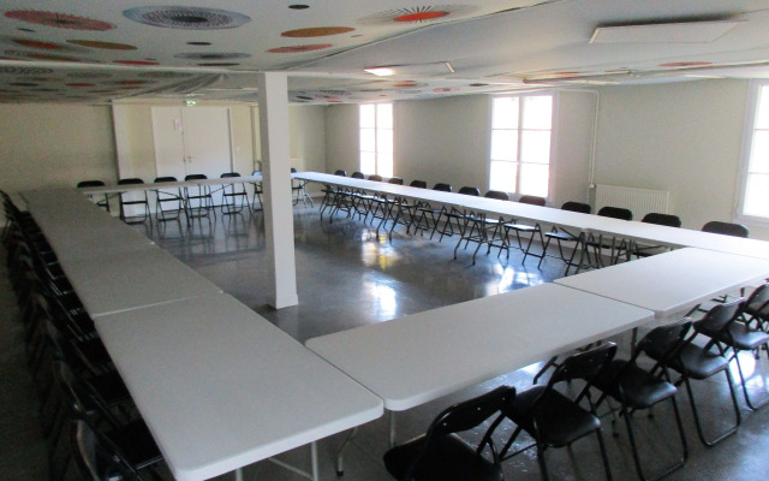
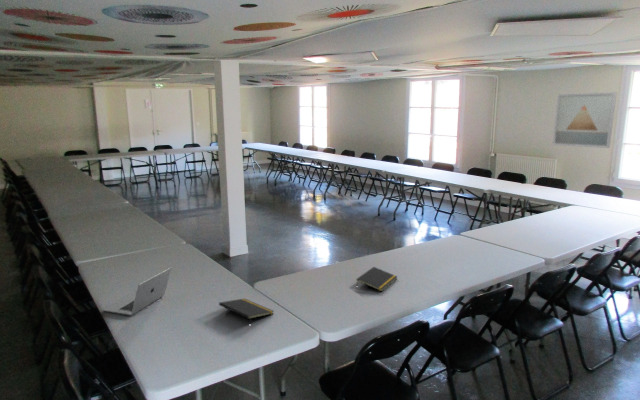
+ wall art (582, 120)
+ laptop (138, 288)
+ notepad (246, 308)
+ notepad (377, 278)
